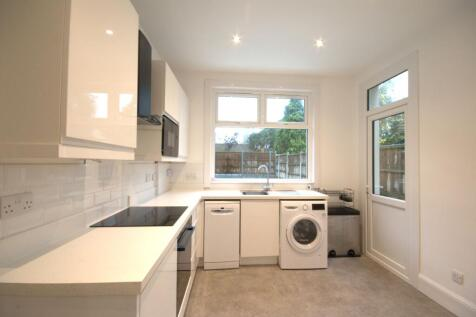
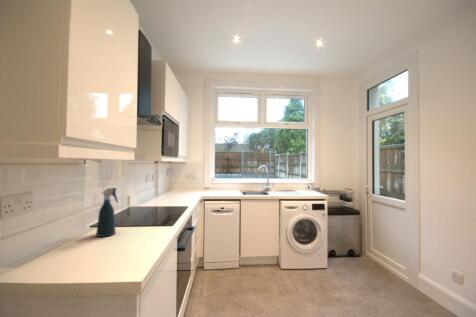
+ spray bottle (108, 210)
